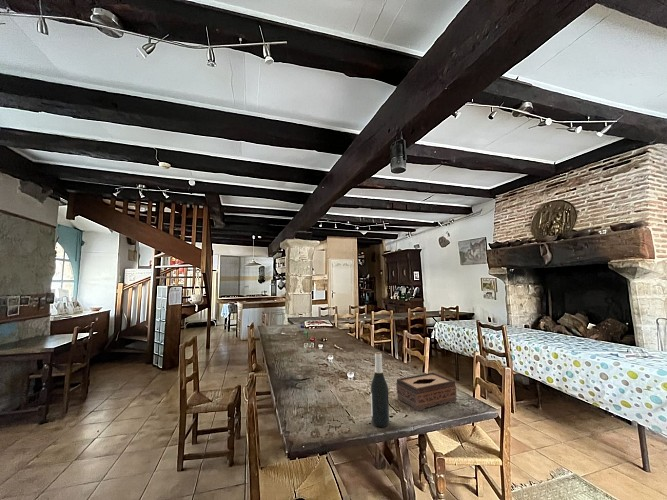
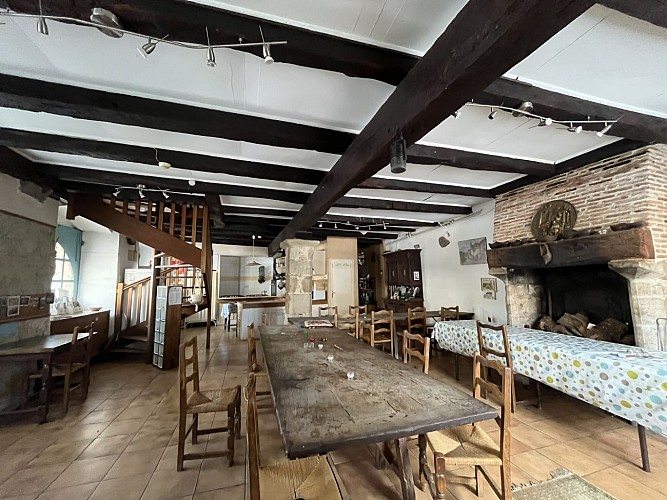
- tissue box (425, 390)
- wine bottle (379, 387)
